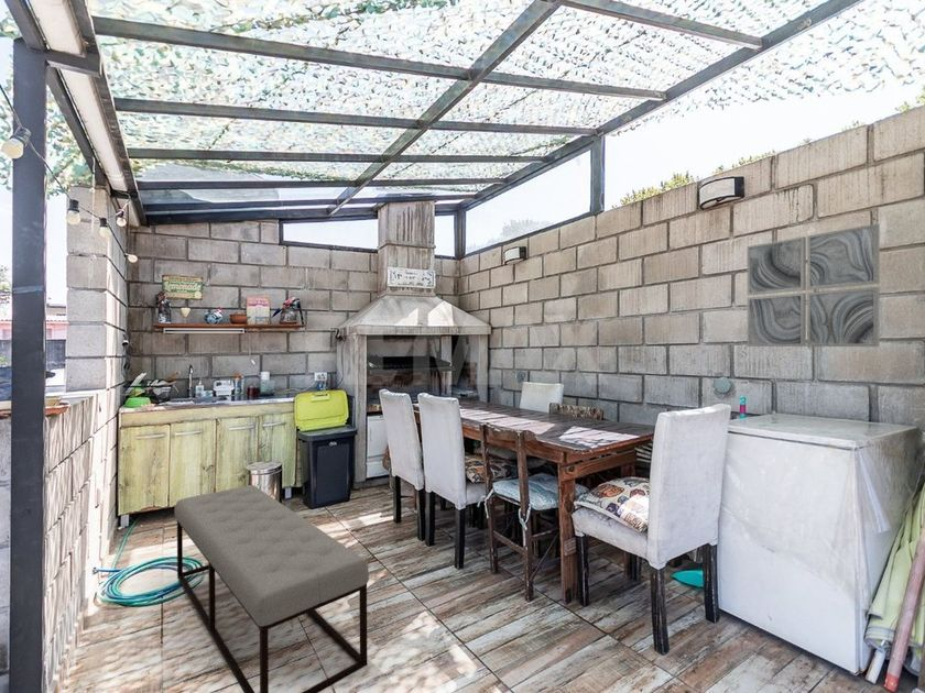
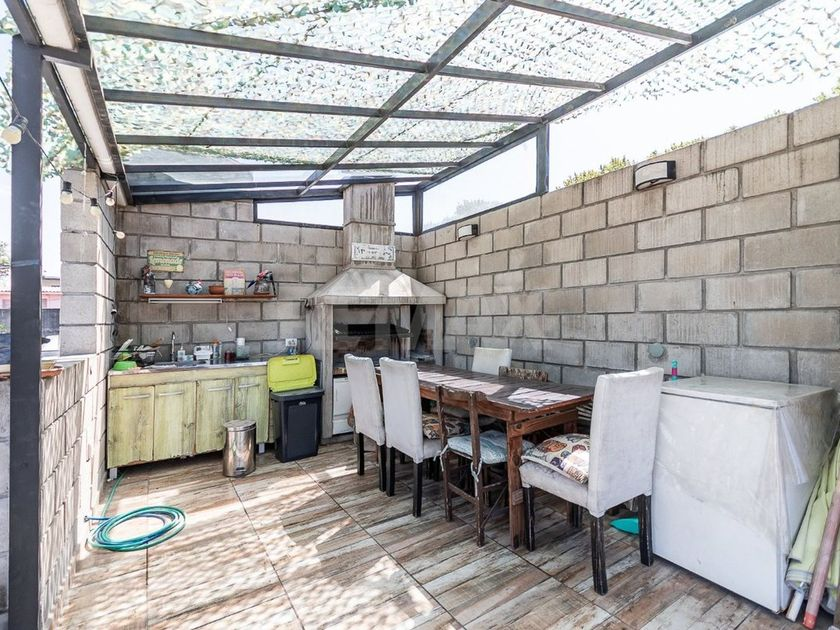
- wall art (807, 293)
- bench (257, 569)
